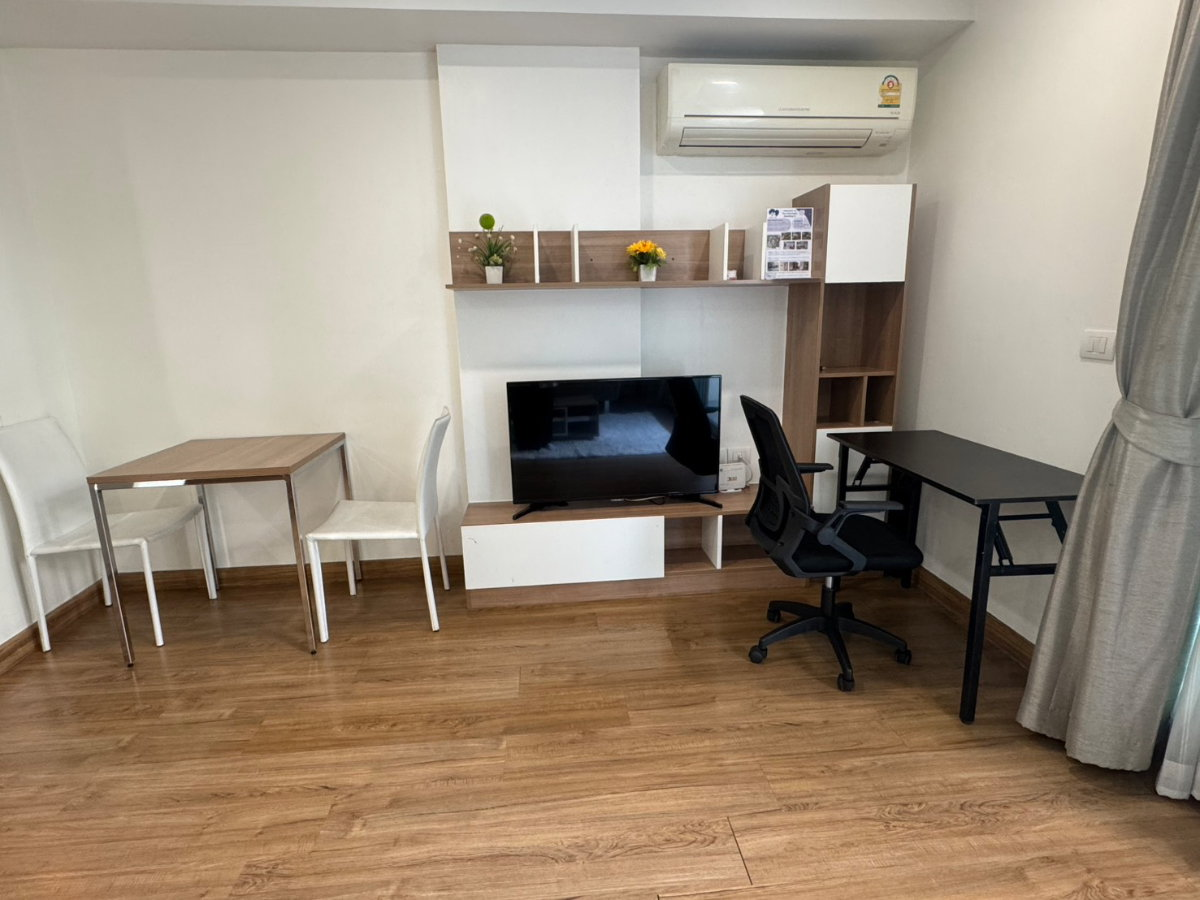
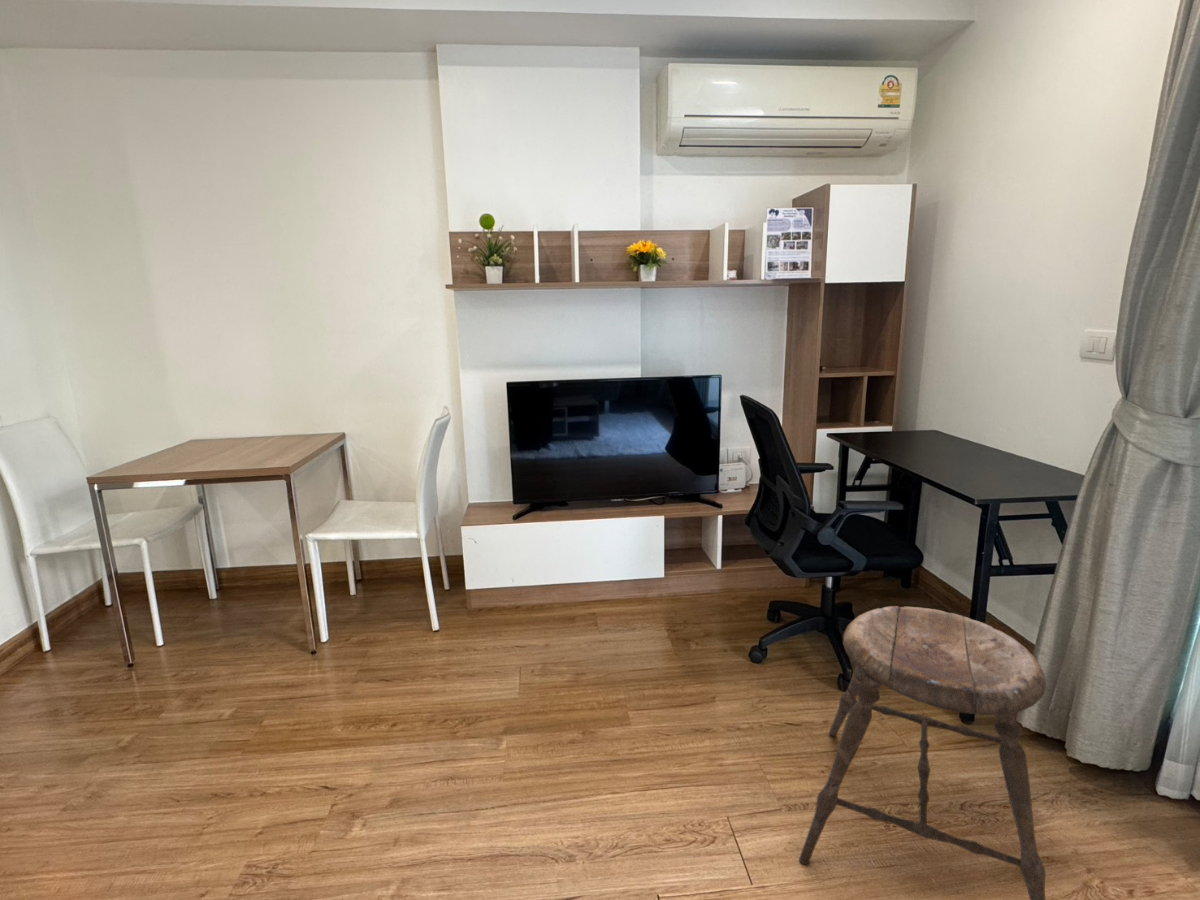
+ stool (926, 735)
